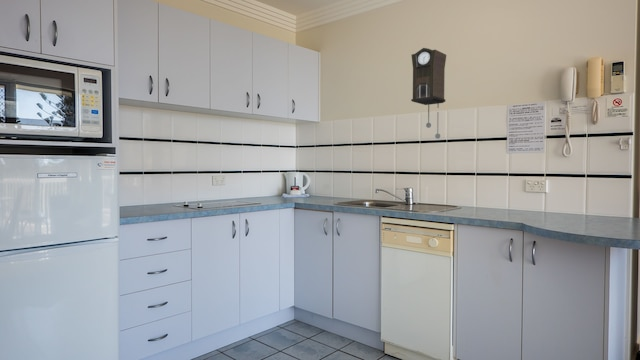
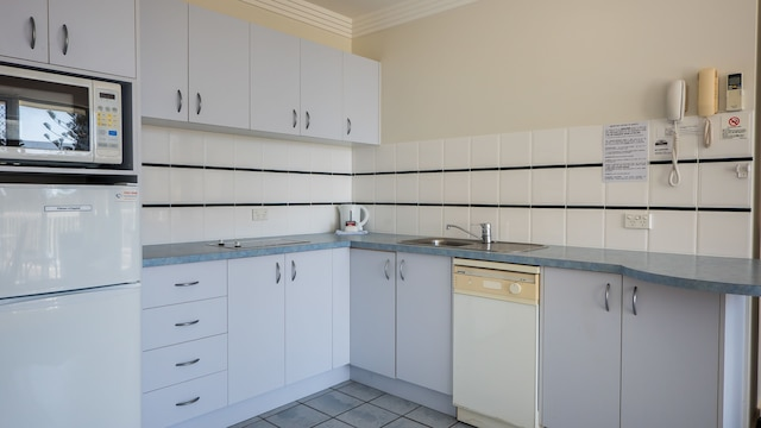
- pendulum clock (428, 94)
